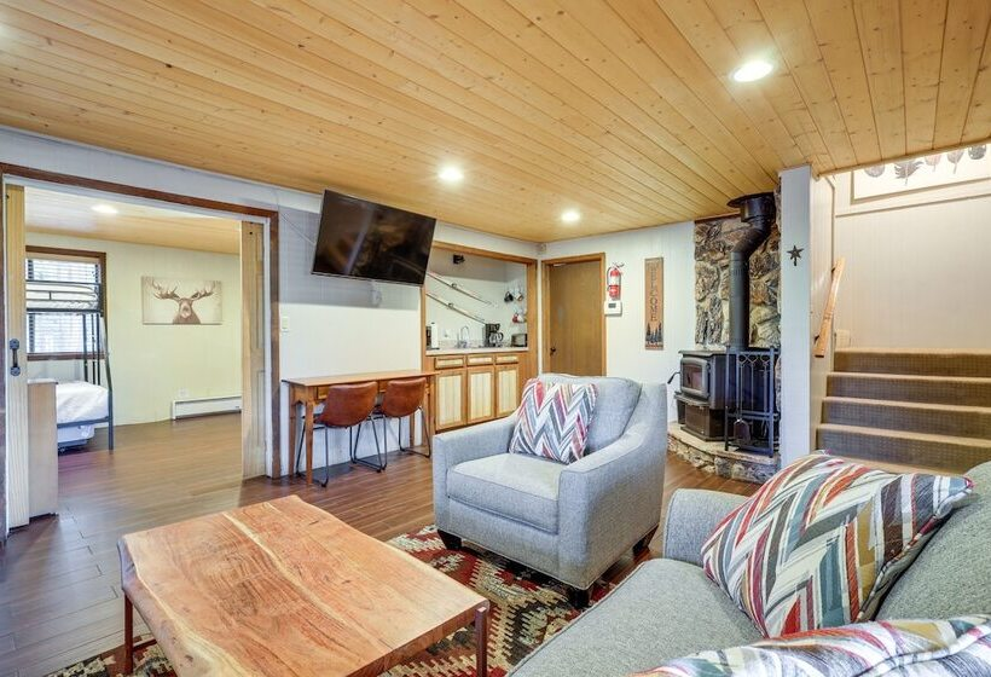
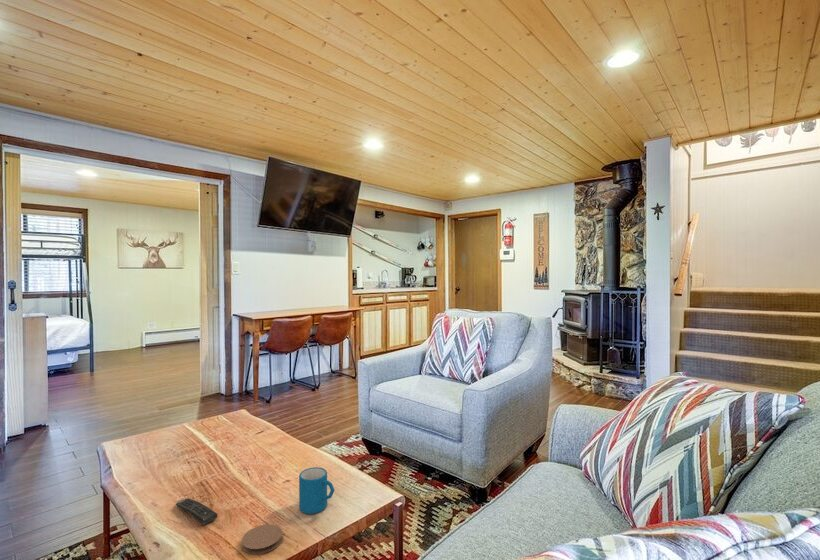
+ mug (318, 491)
+ coaster (262, 538)
+ remote control (194, 509)
